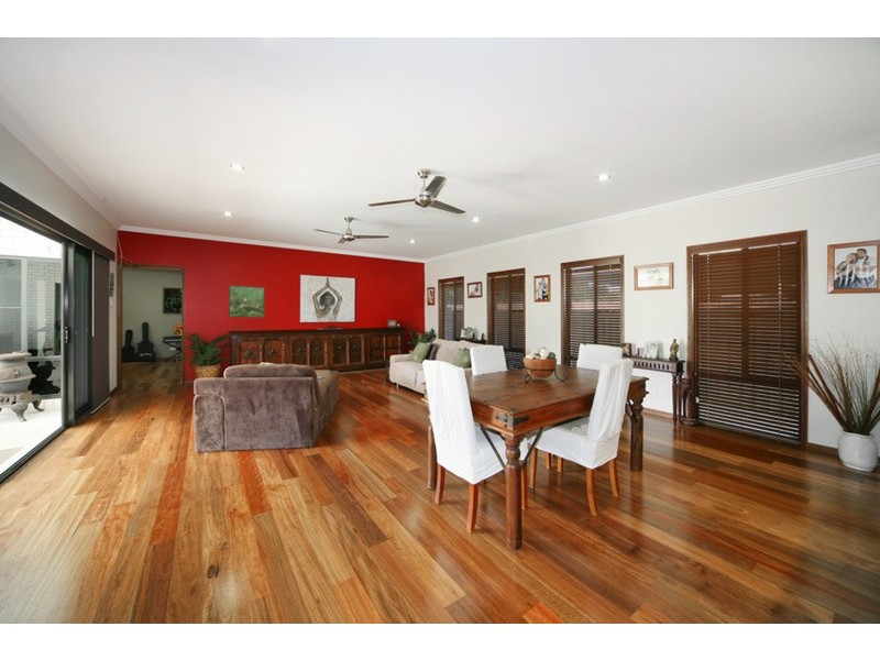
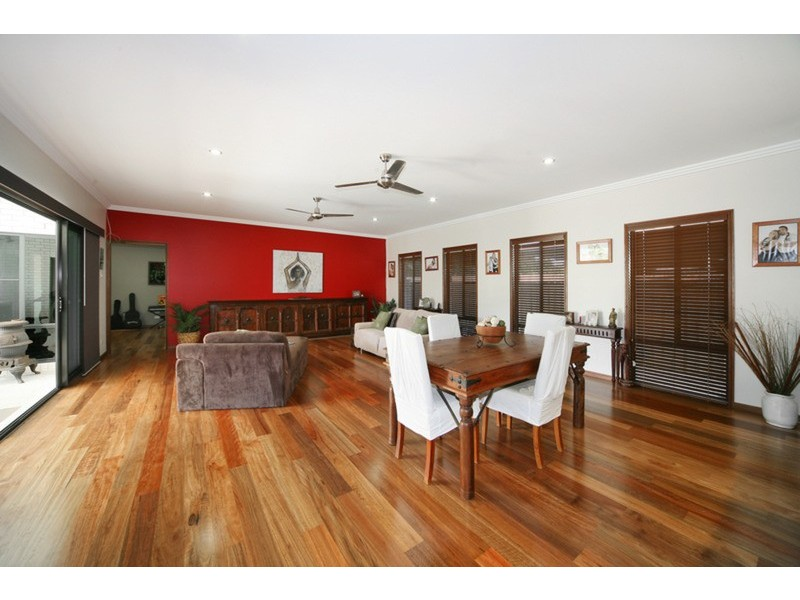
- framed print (246, 301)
